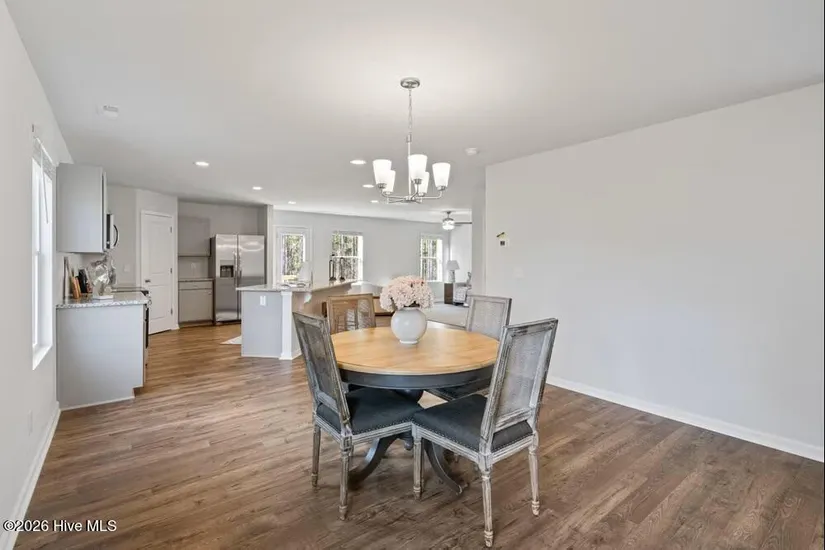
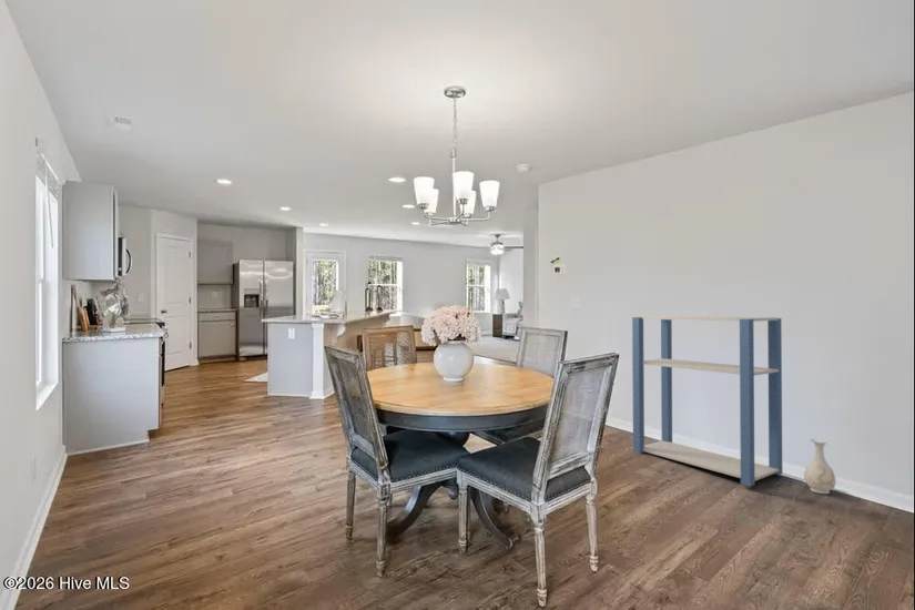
+ vase (820, 466)
+ shelving unit (706, 370)
